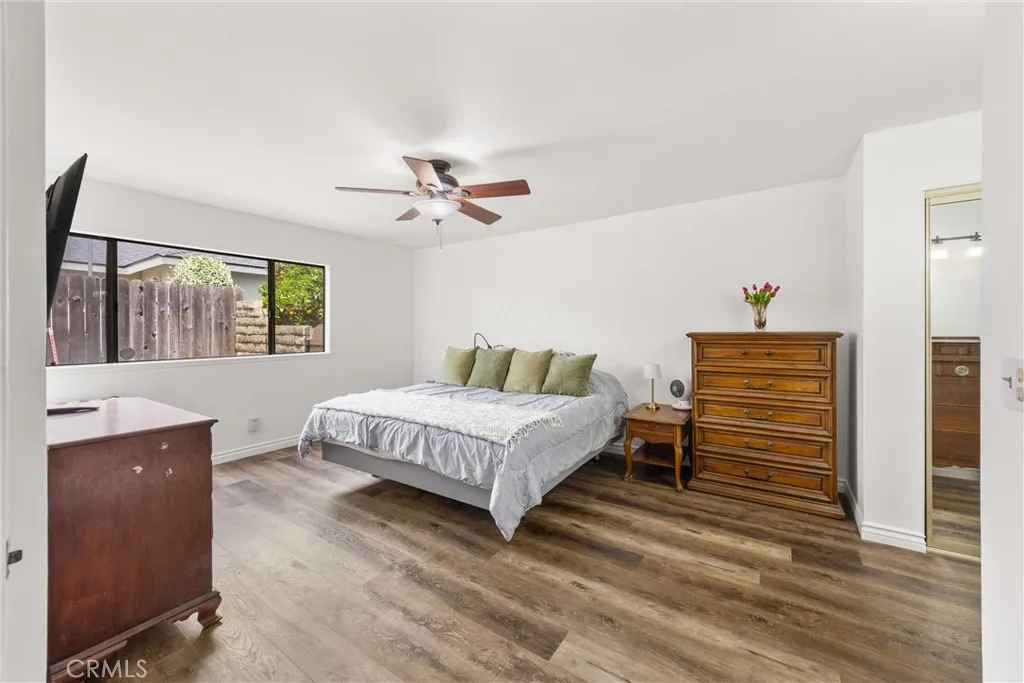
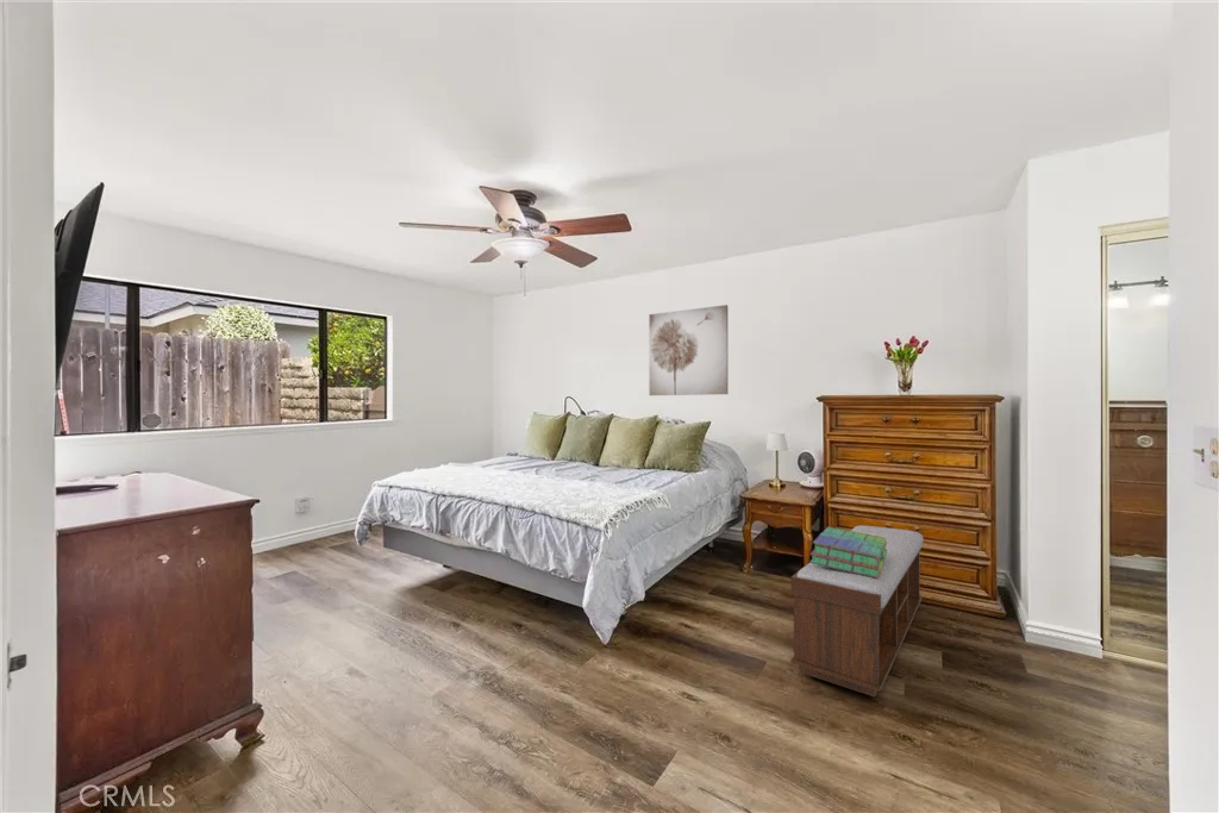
+ stack of books (849, 550)
+ wall art (686, 352)
+ bench (867, 592)
